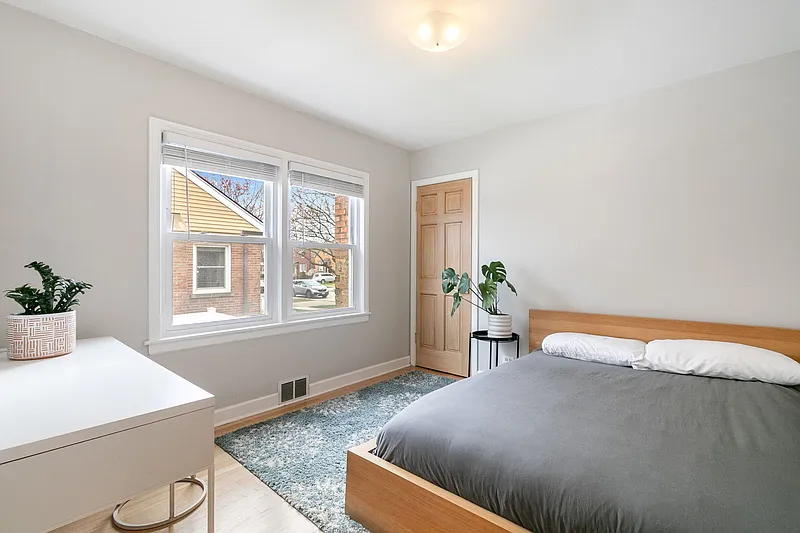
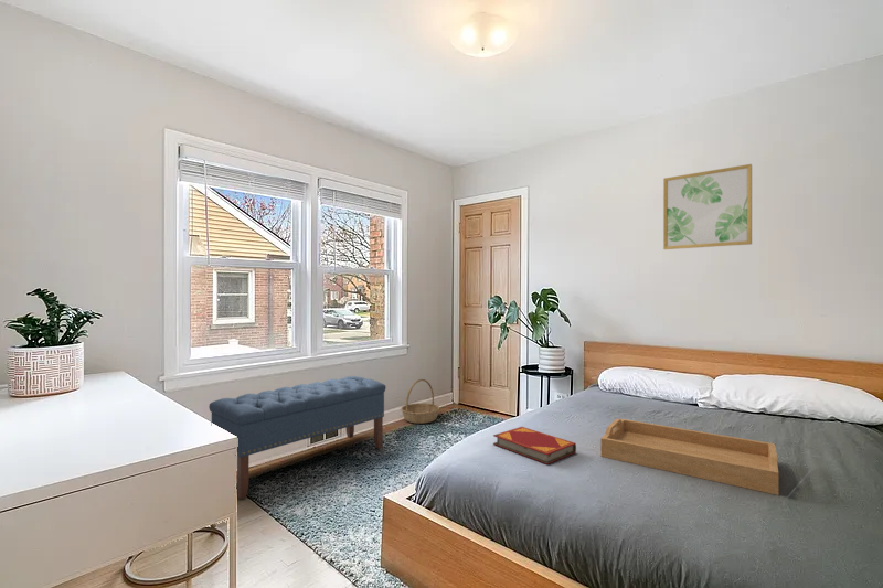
+ wall art (705, 209)
+ basket (421, 403)
+ serving tray (685, 447)
+ bench (305, 425)
+ hardback book (533, 443)
